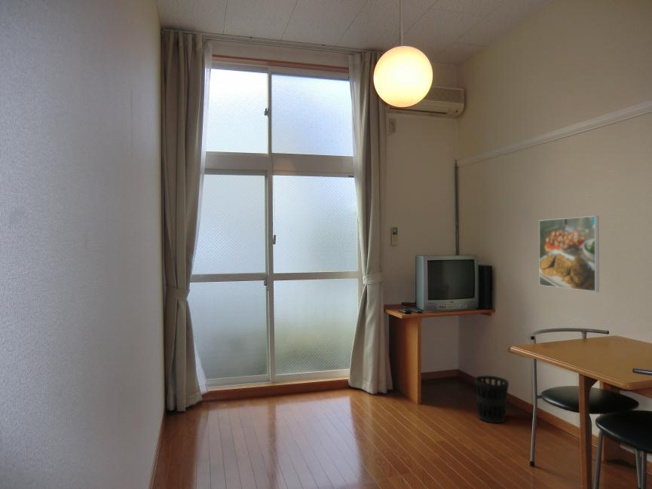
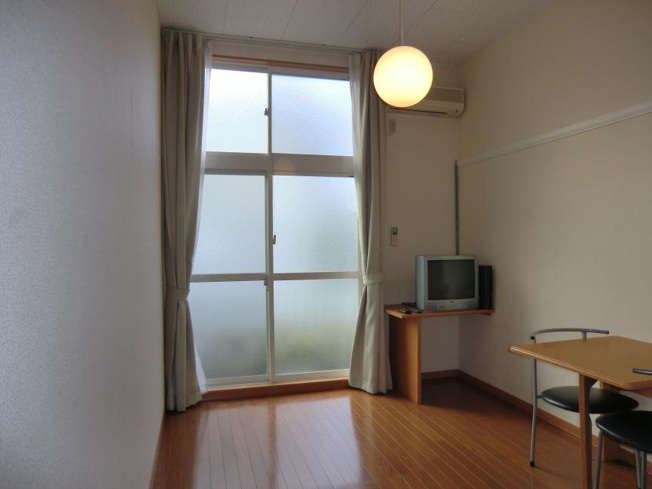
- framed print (566, 253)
- wastebasket (491, 399)
